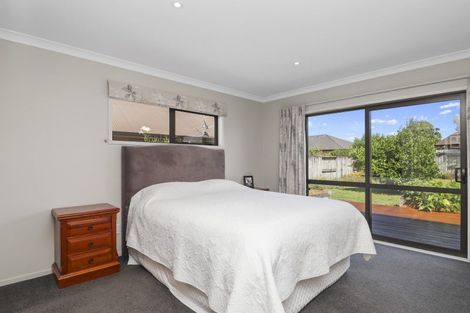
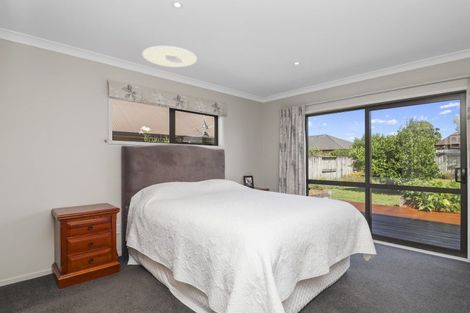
+ ceiling light (170, 54)
